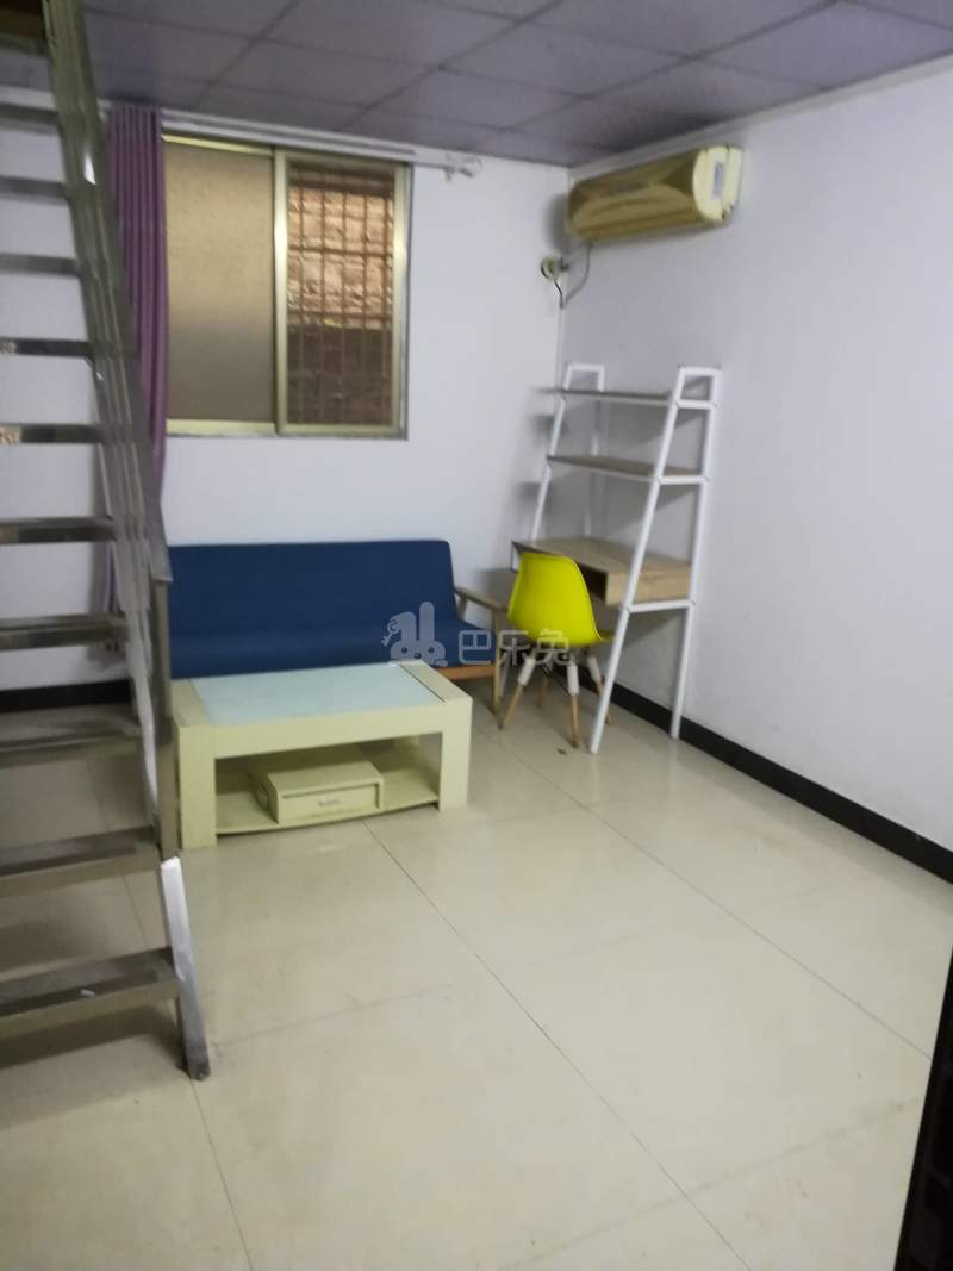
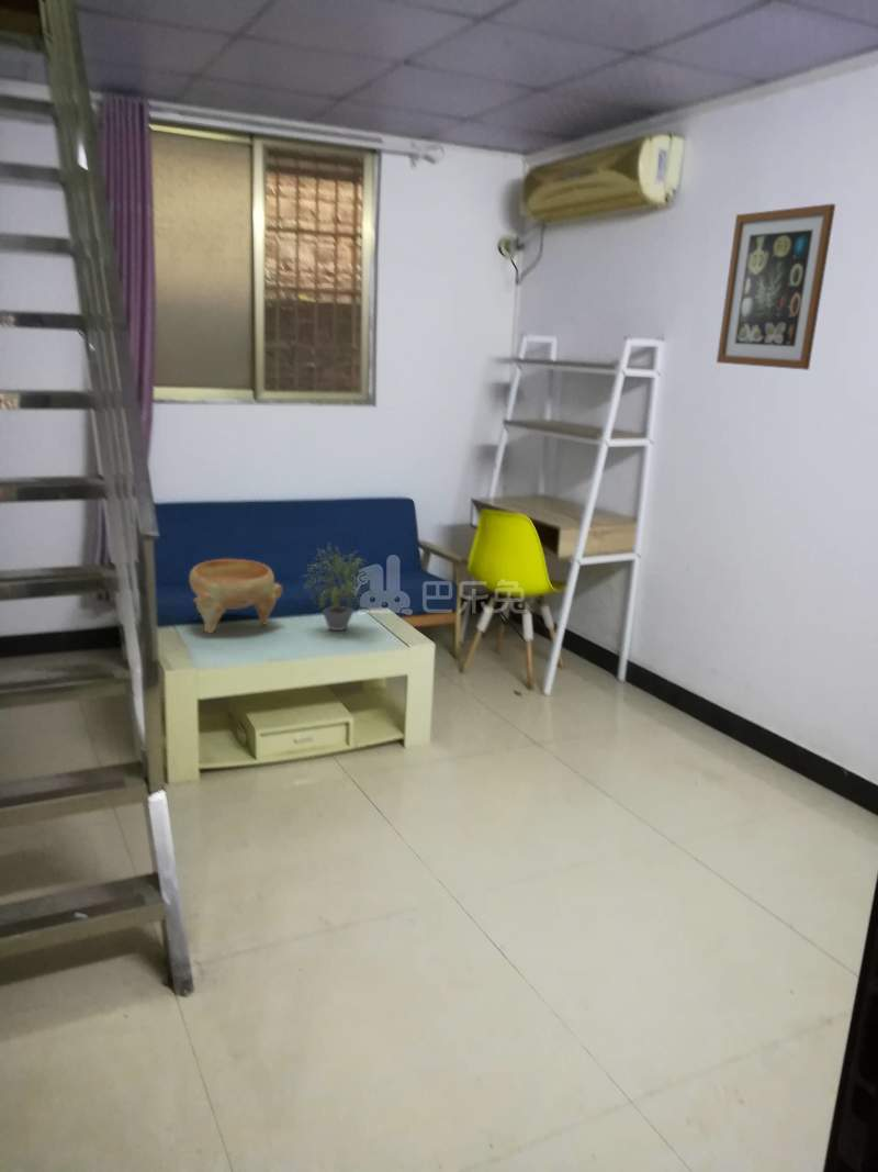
+ decorative bowl (227, 596)
+ potted plant (341, 587)
+ wall art (770, 289)
